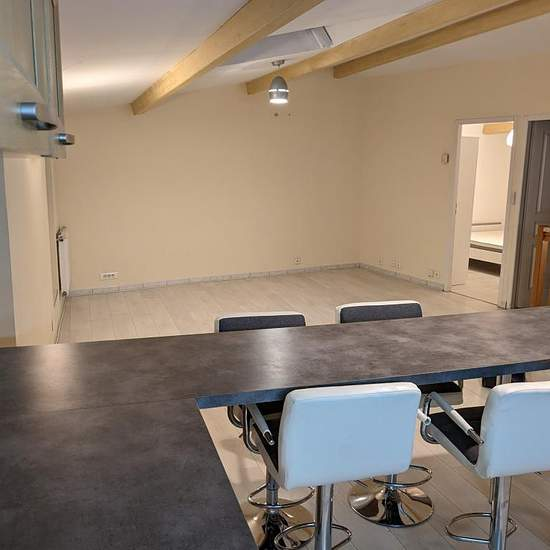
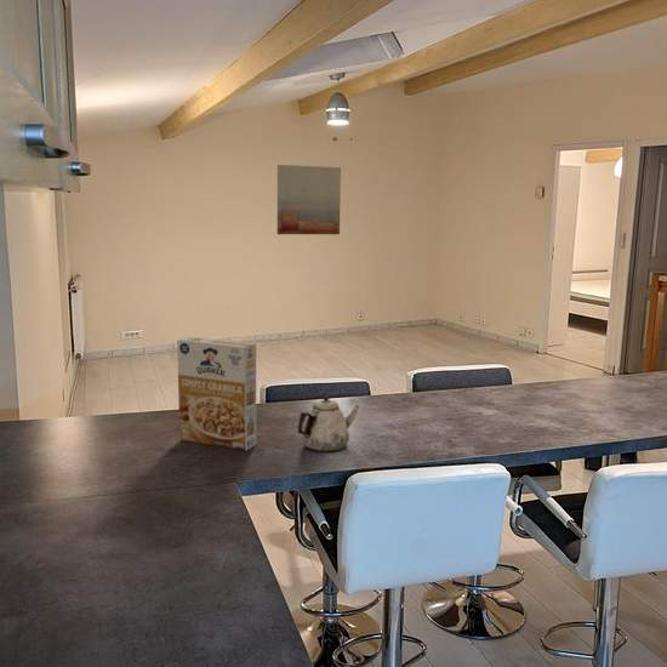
+ teapot (329, 420)
+ wall art (308, 200)
+ cereal box (216, 392)
